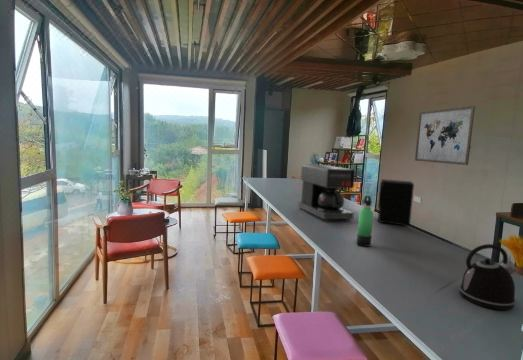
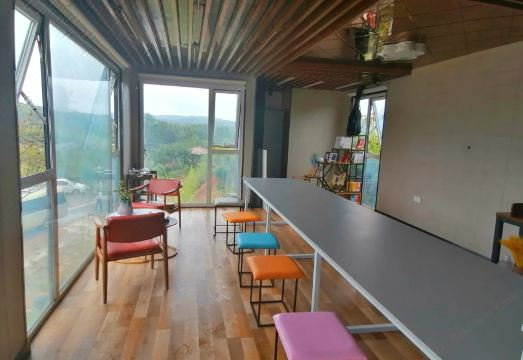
- kettle (488, 271)
- thermos bottle (365, 220)
- speaker (394, 201)
- wall art (441, 136)
- coffee maker (325, 190)
